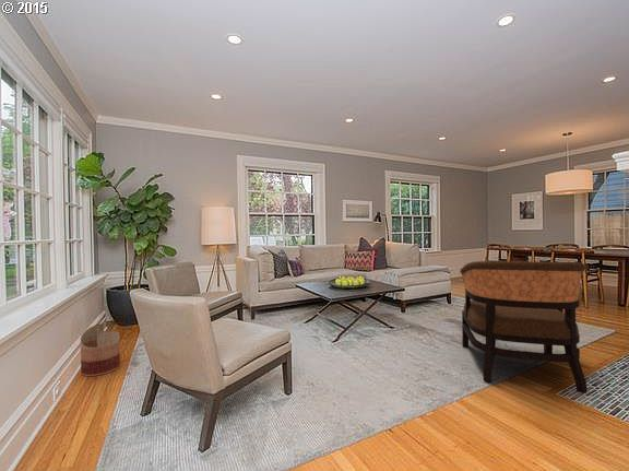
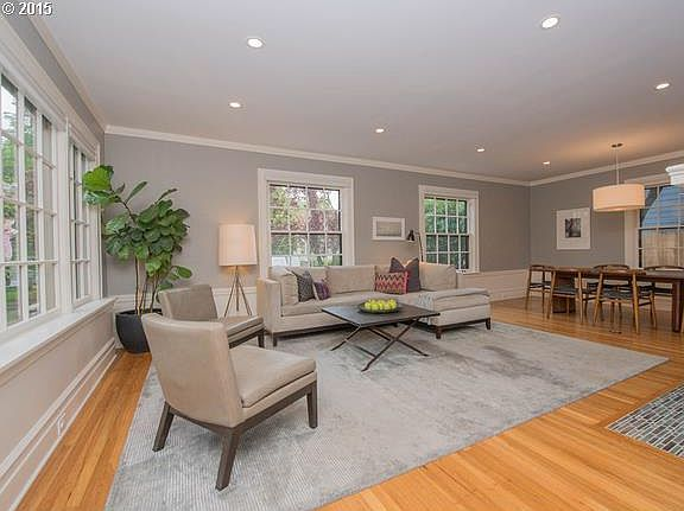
- armchair (518, 313)
- basket (100, 346)
